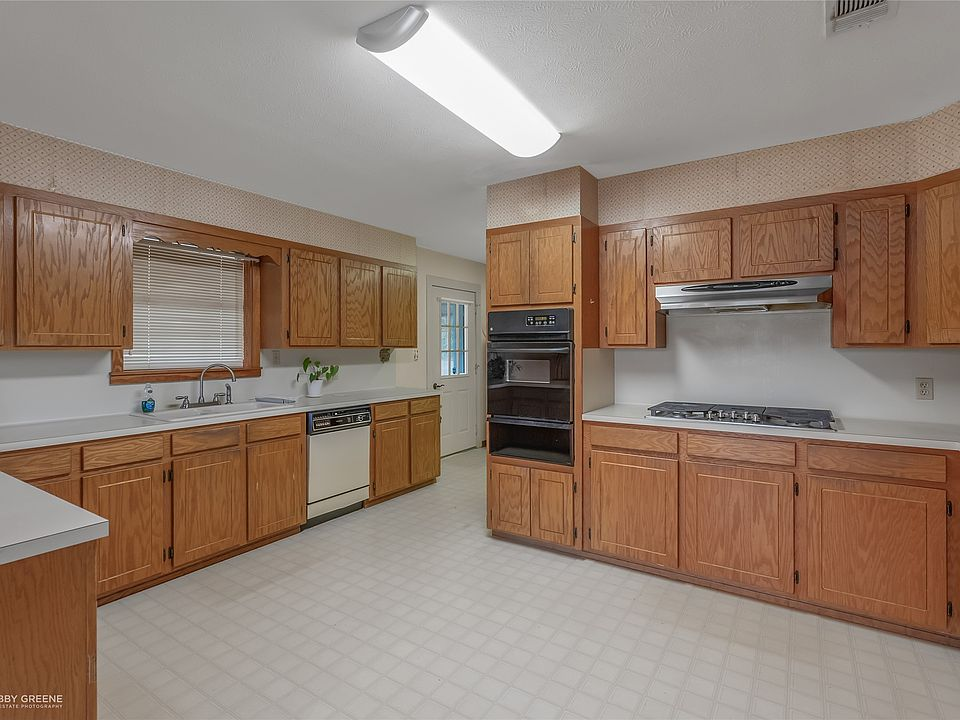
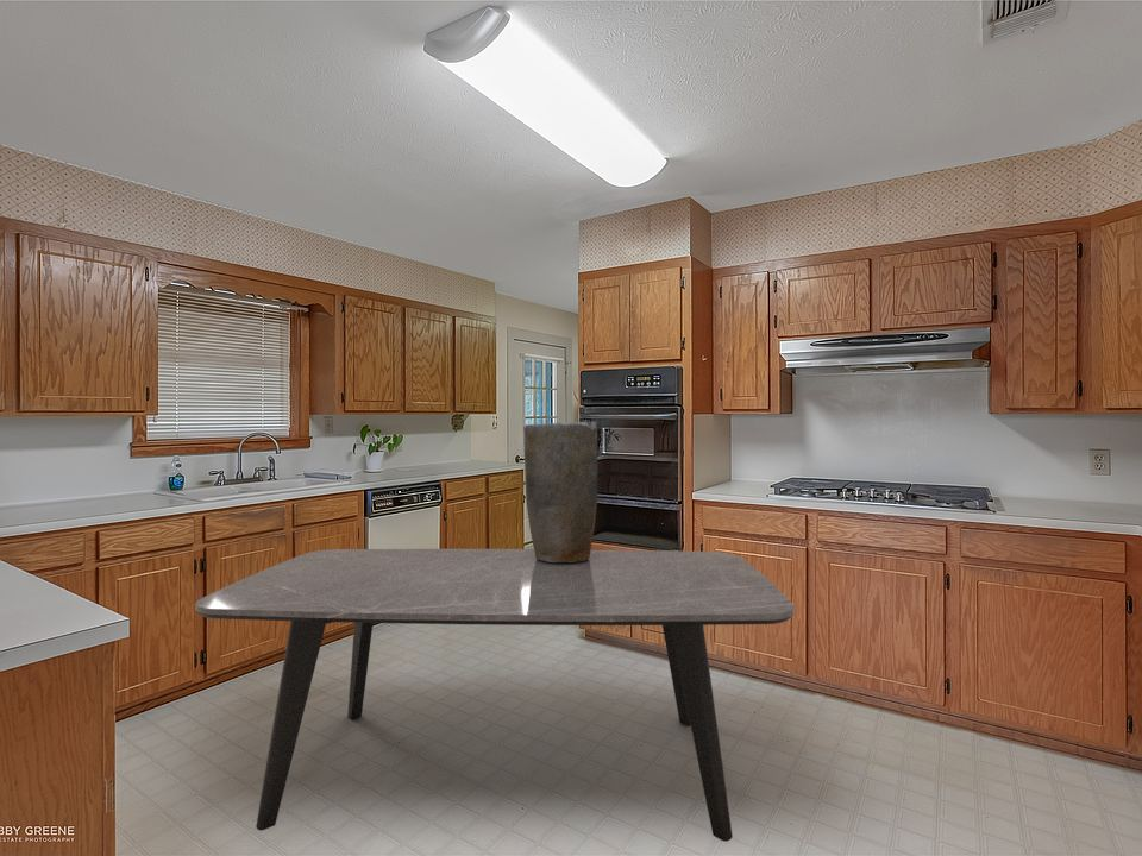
+ dining table (507, 624)
+ vase (560, 490)
